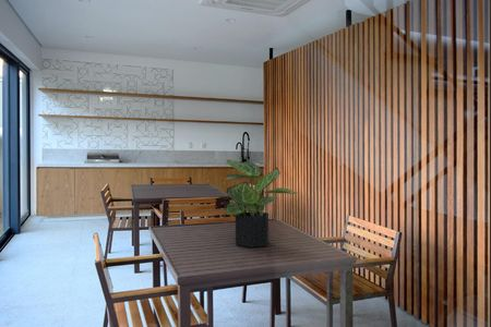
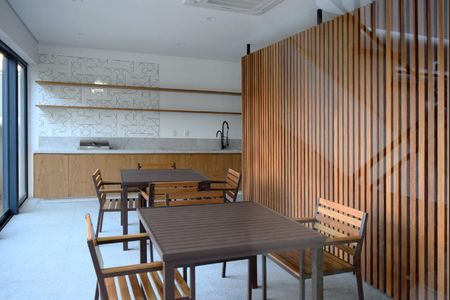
- potted plant (254, 201)
